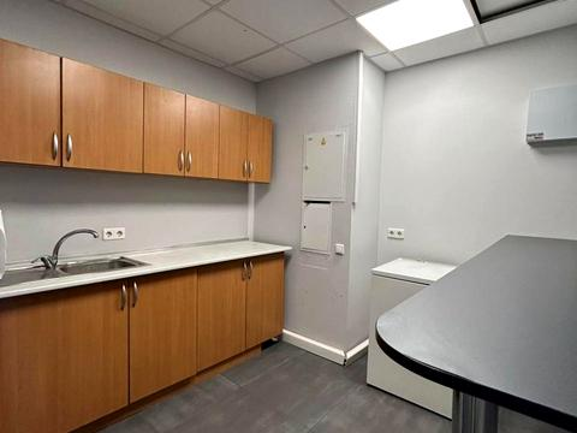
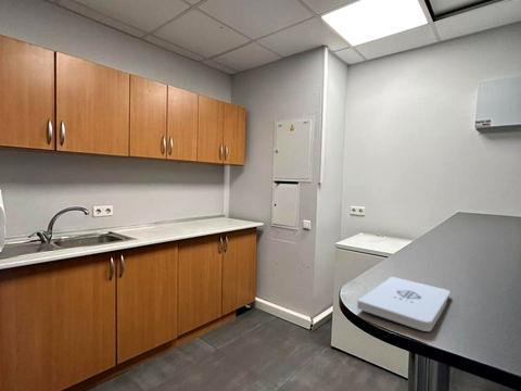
+ notepad (406, 299)
